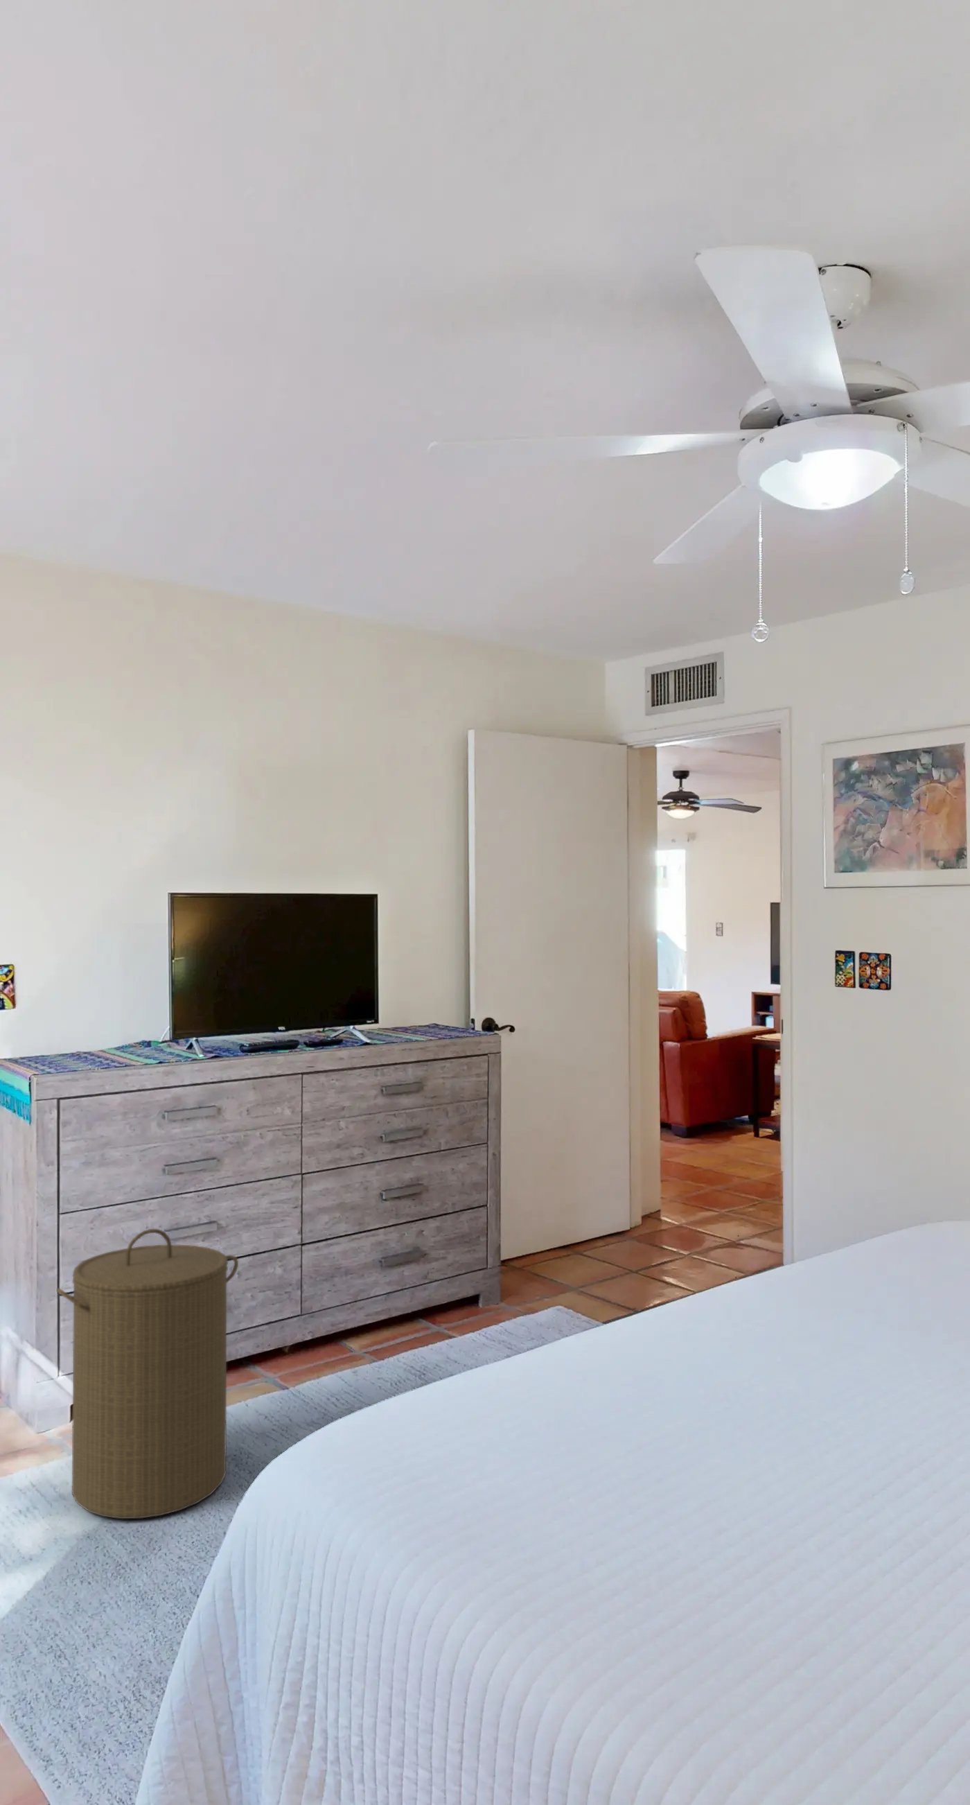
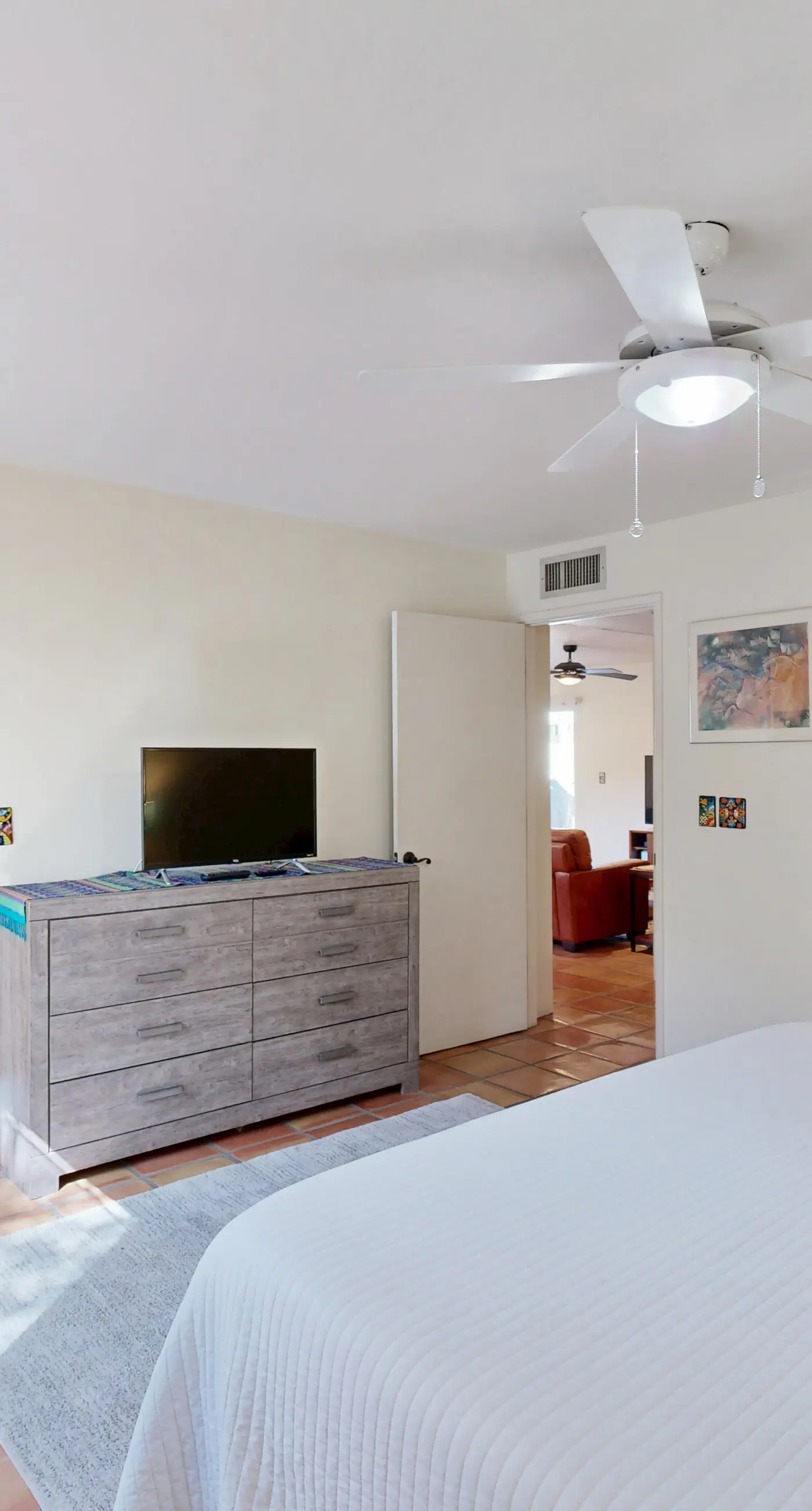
- laundry hamper (151, 1355)
